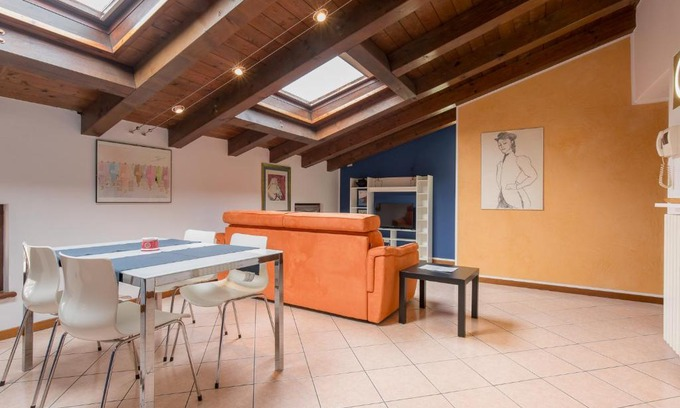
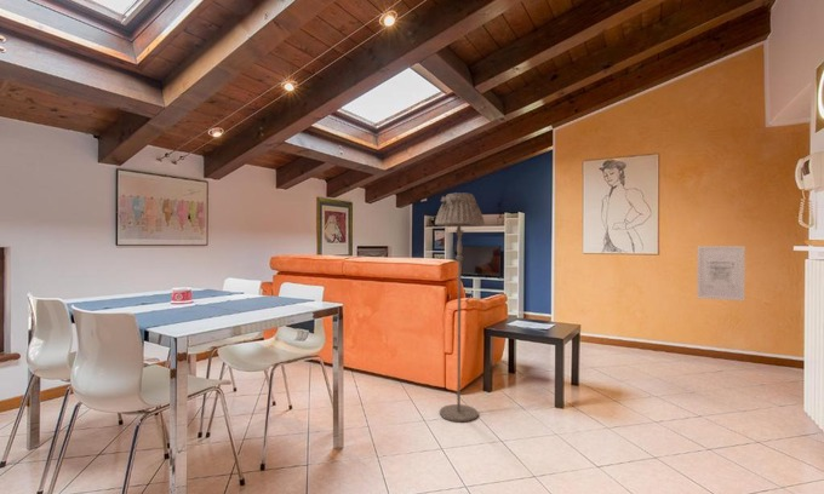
+ floor lamp (458, 304)
+ wall art (720, 272)
